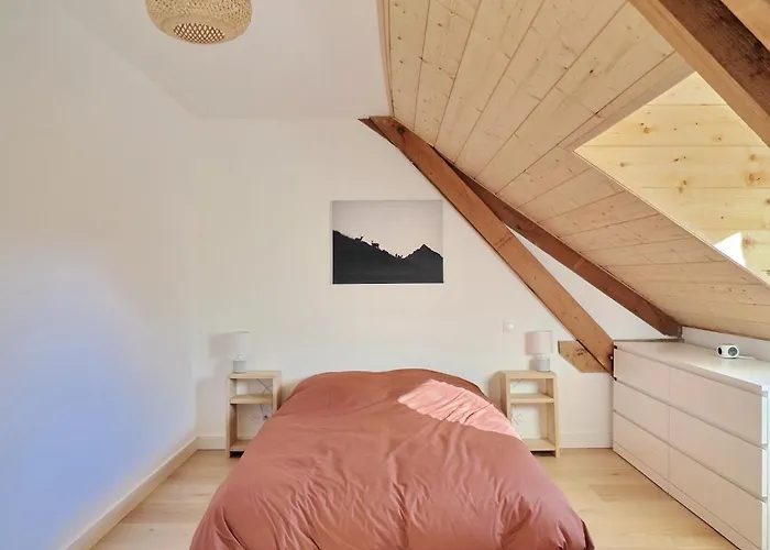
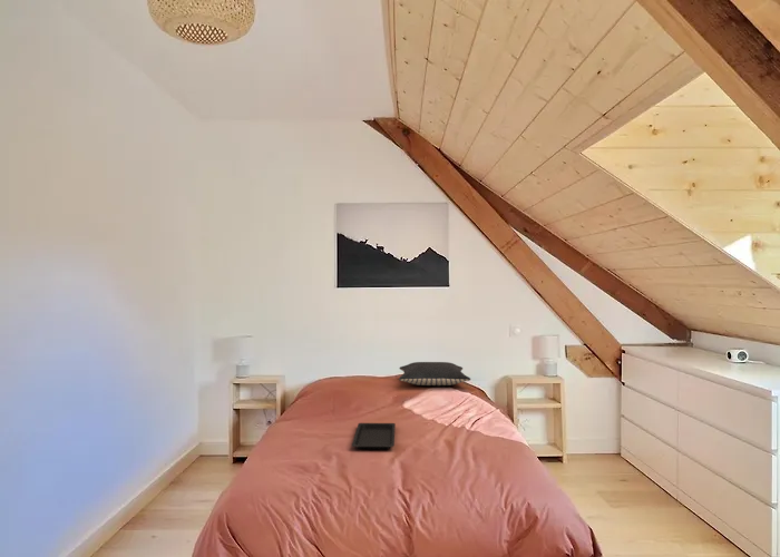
+ pillow (432, 373)
+ serving tray (374, 436)
